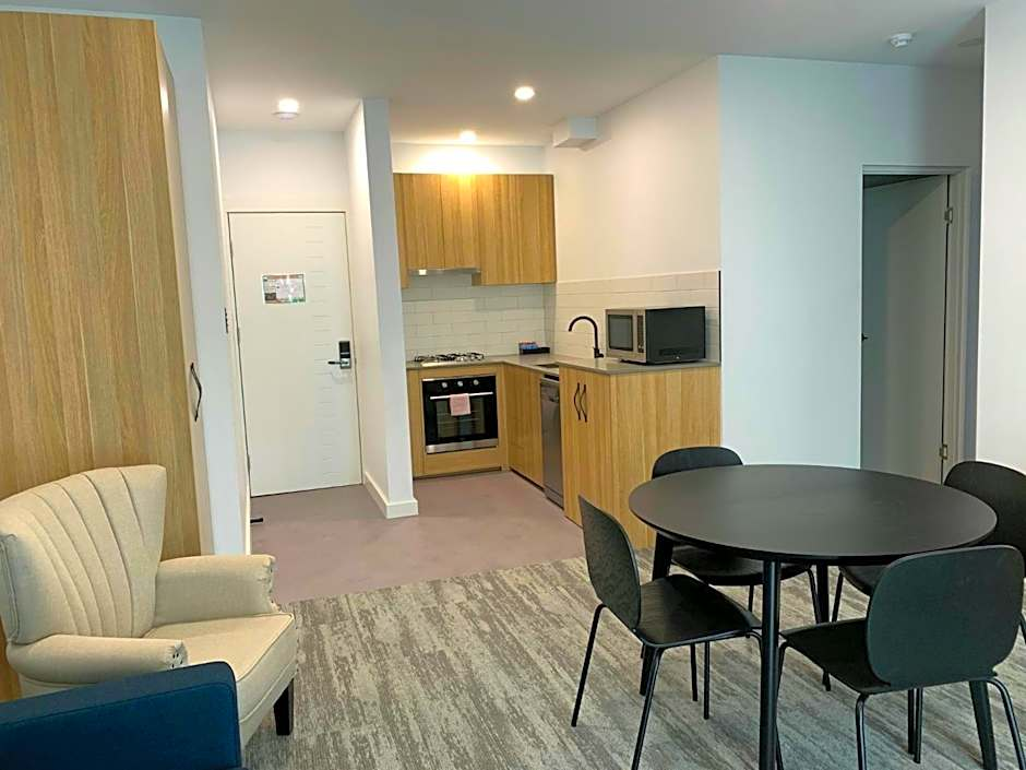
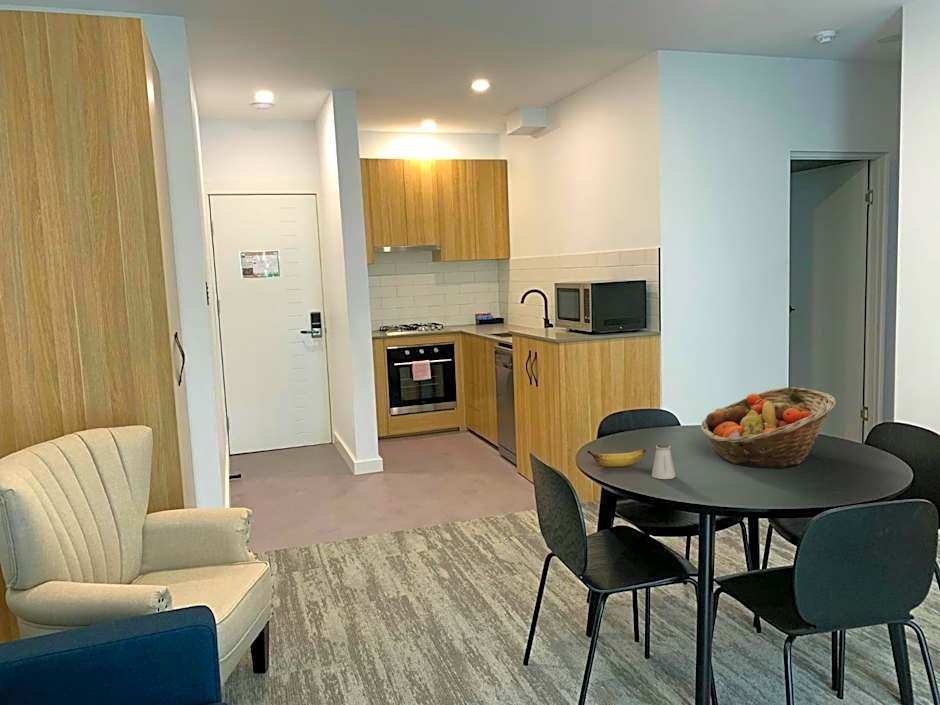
+ fruit basket (765, 424)
+ saltshaker (663, 460)
+ banana (616, 457)
